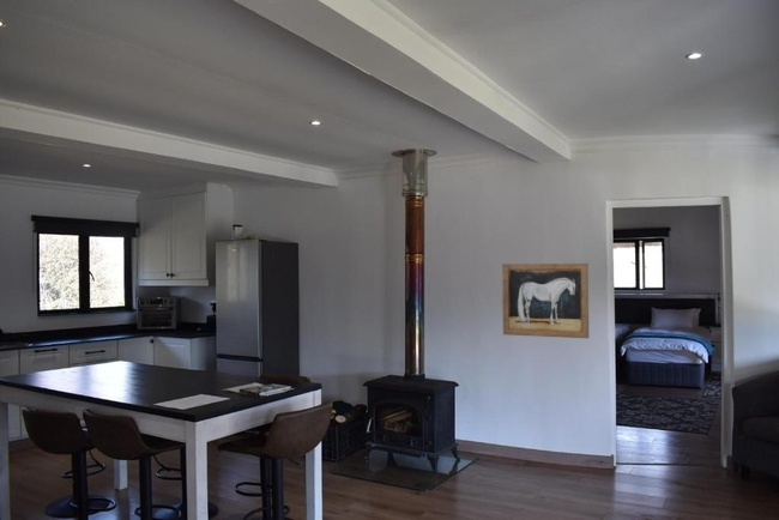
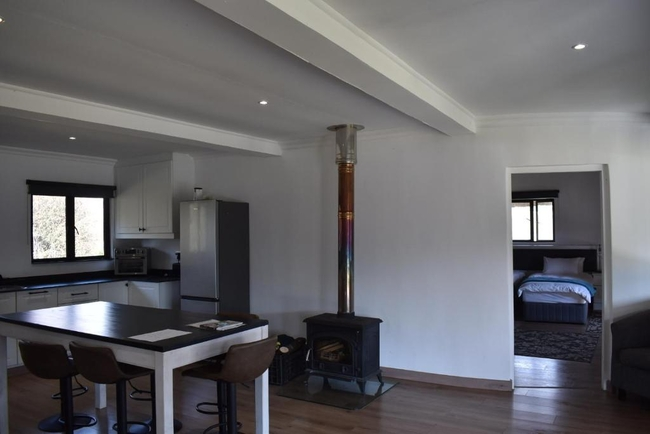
- wall art (544, 300)
